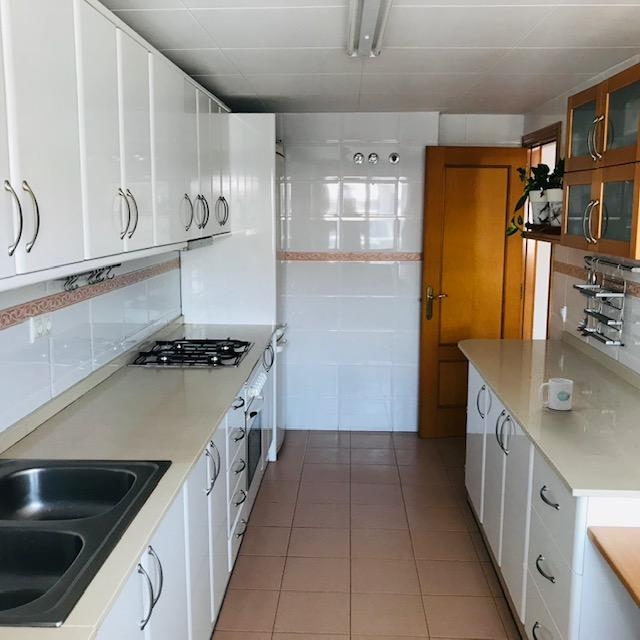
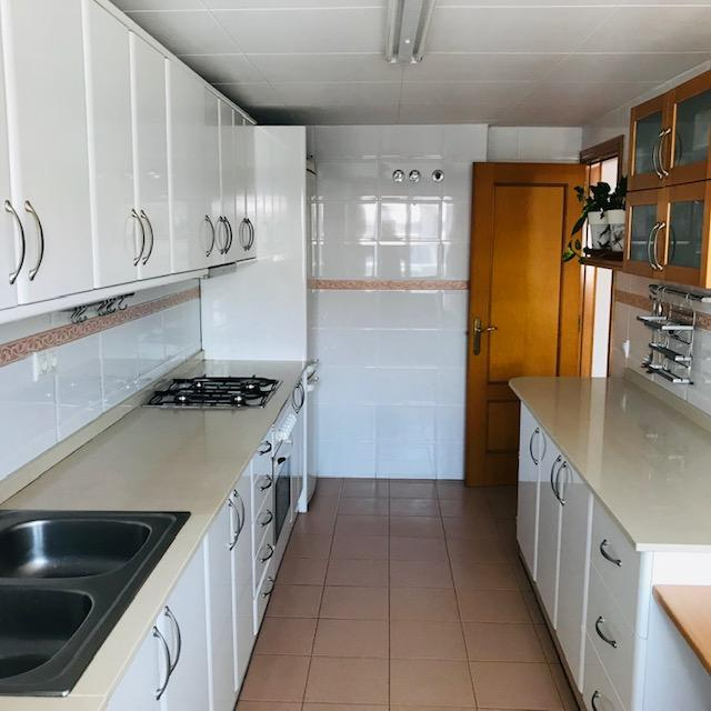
- mug (555, 394)
